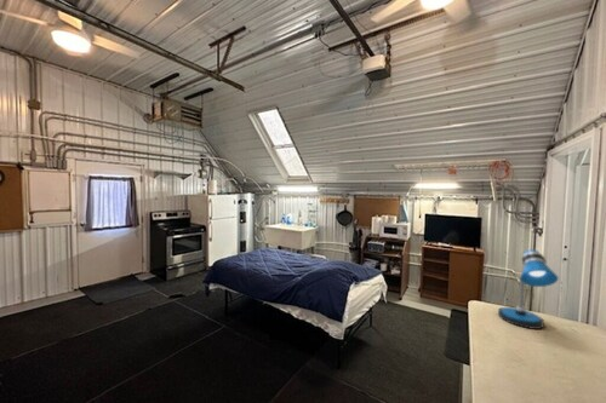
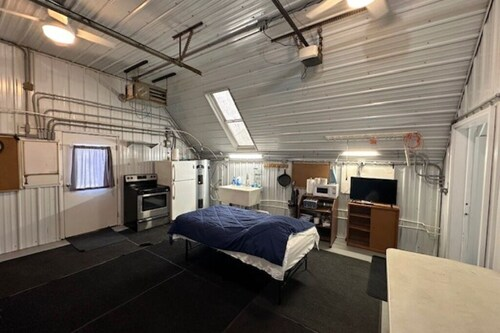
- desk lamp (528, 284)
